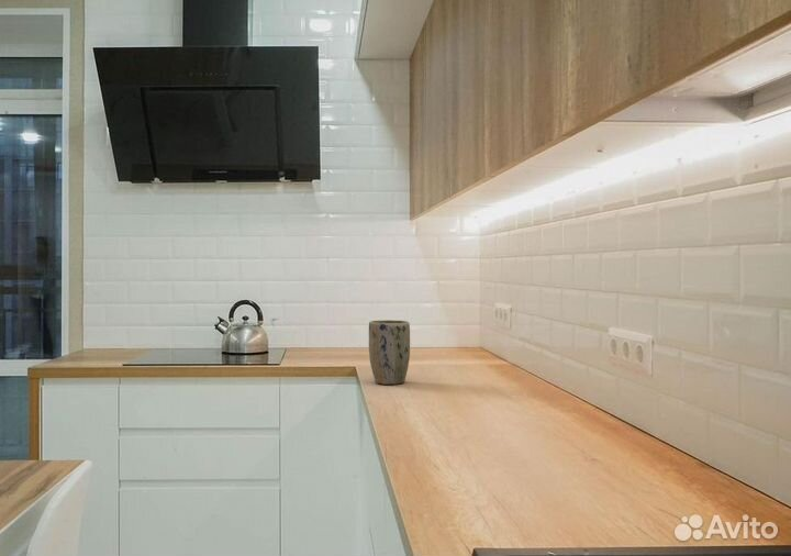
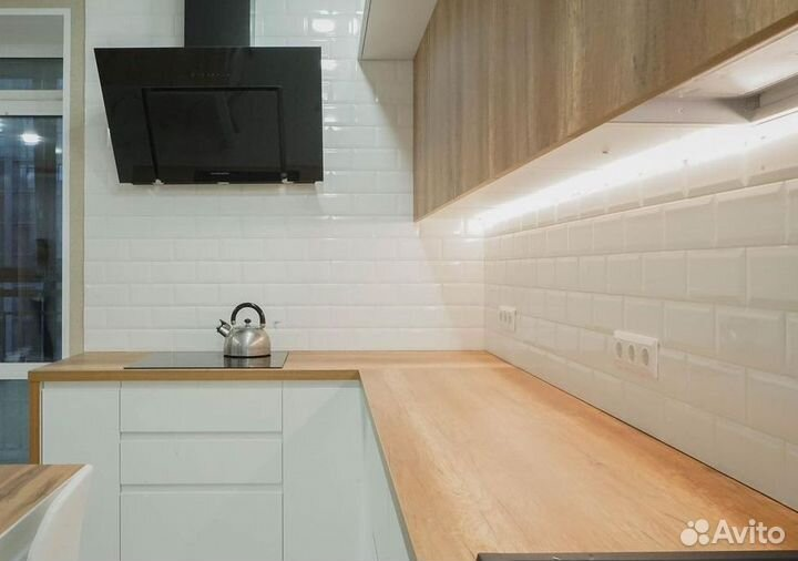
- plant pot (389, 352)
